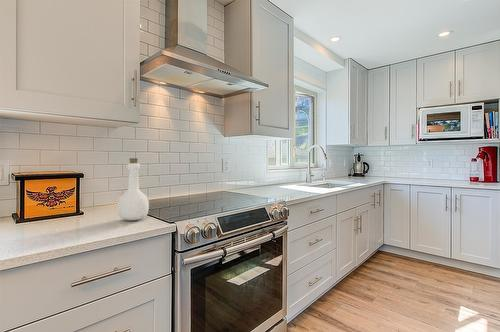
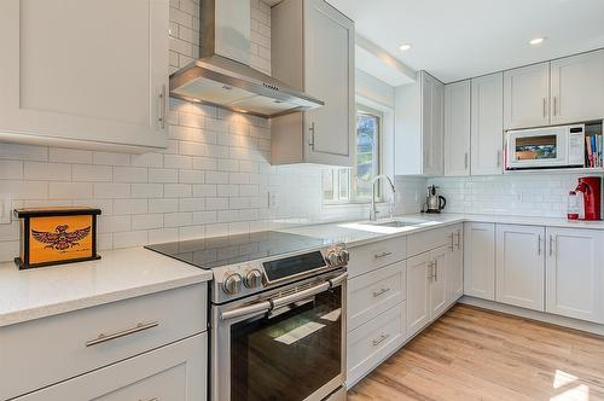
- bottle (133, 189)
